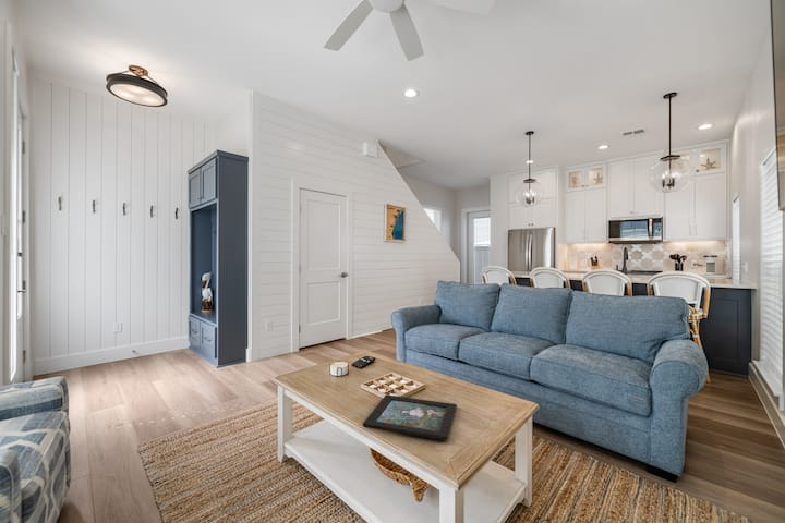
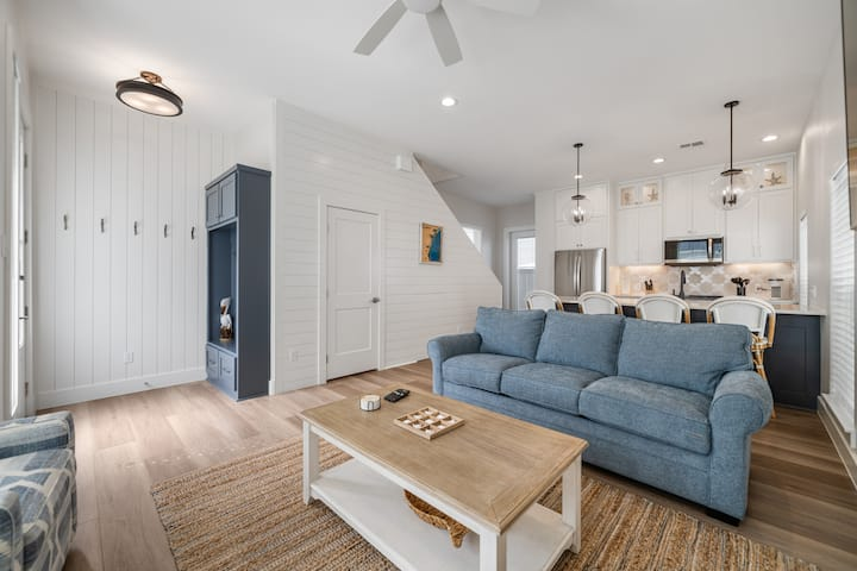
- decorative tray (412, 414)
